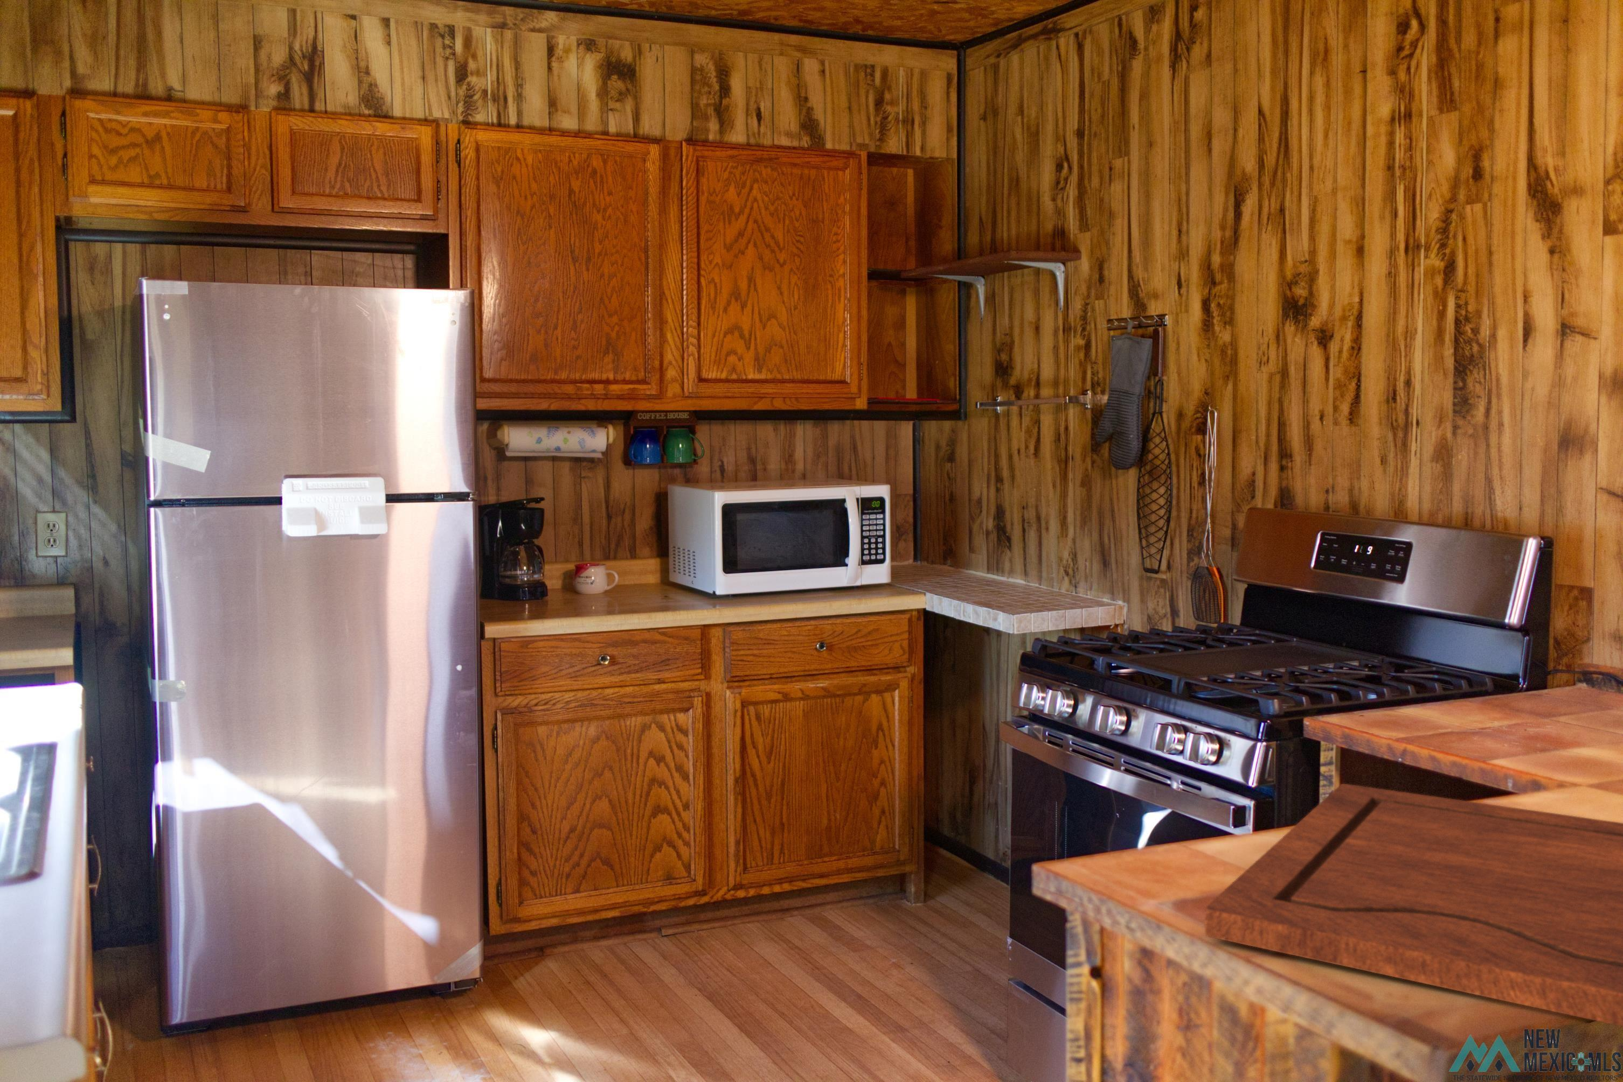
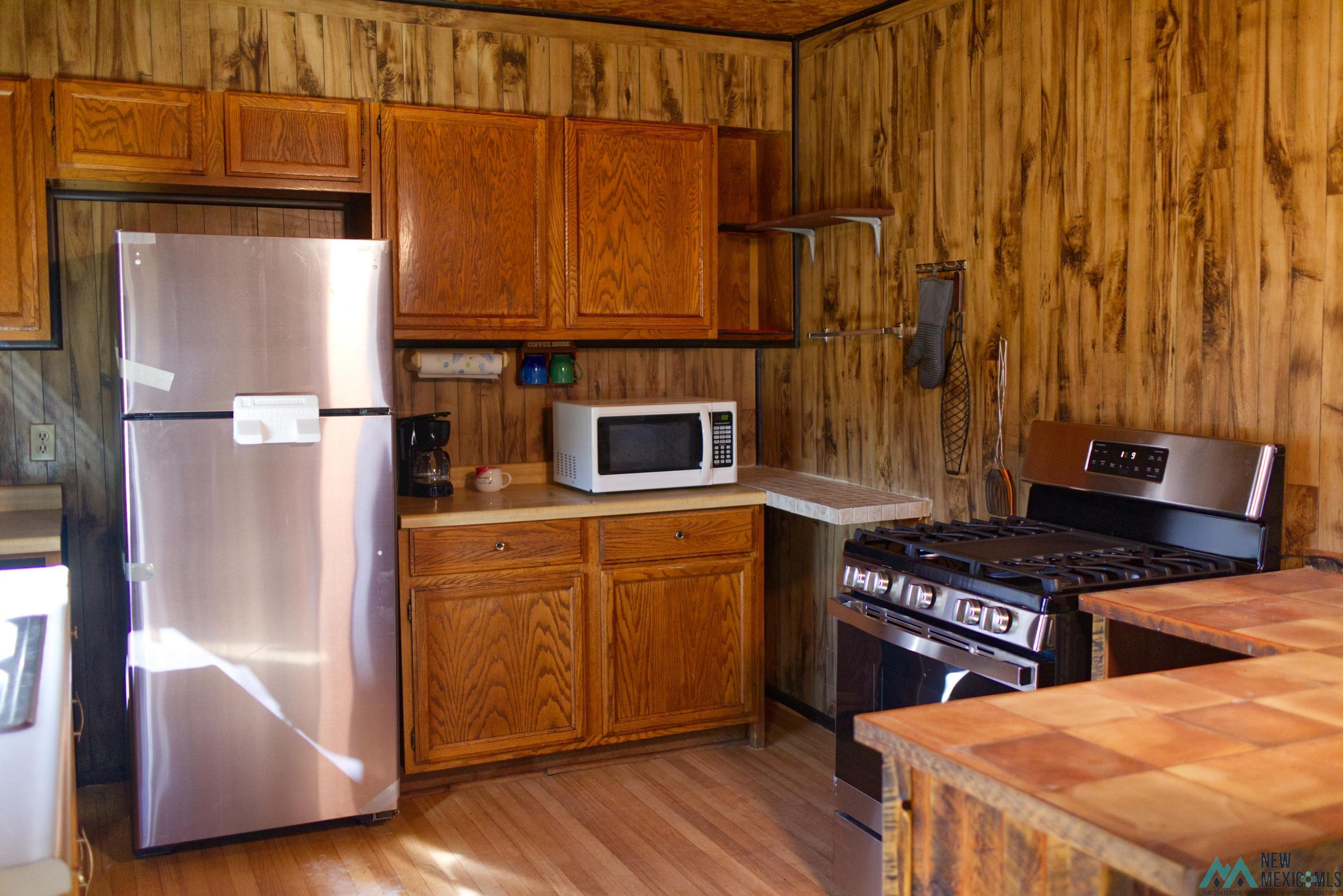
- cutting board (1484, 883)
